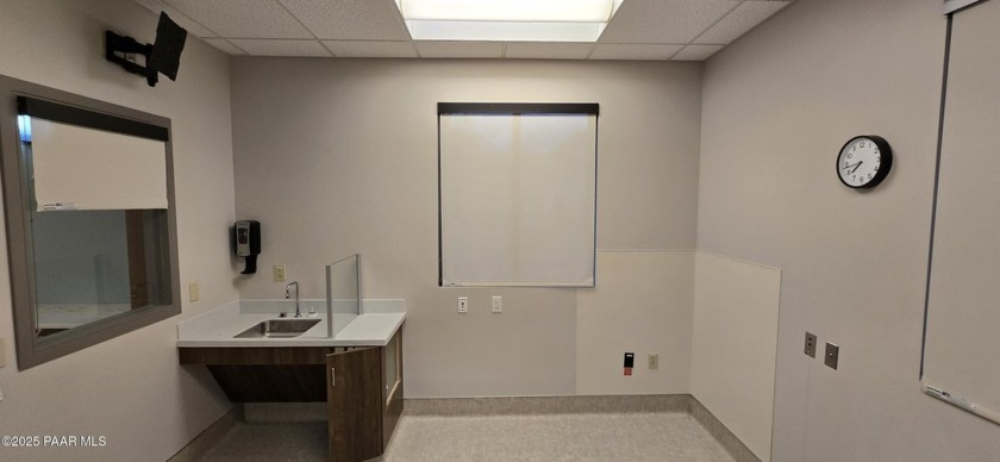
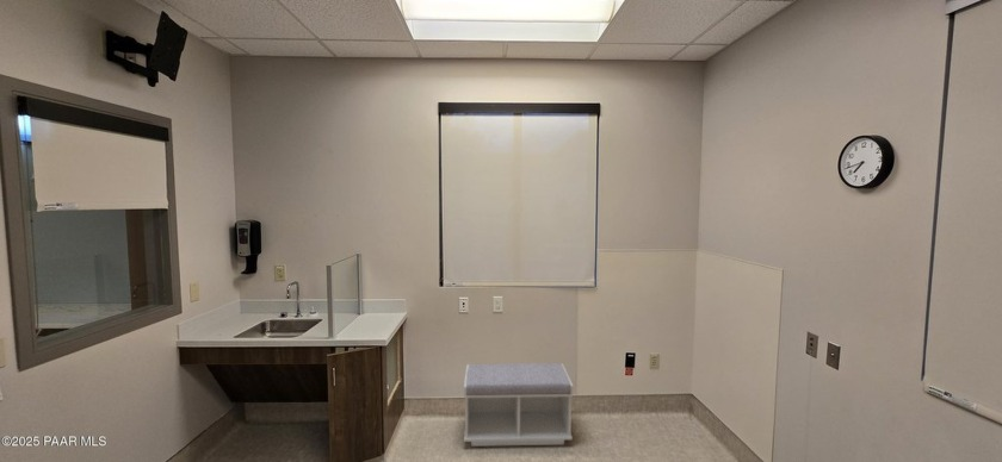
+ bench (517, 401)
